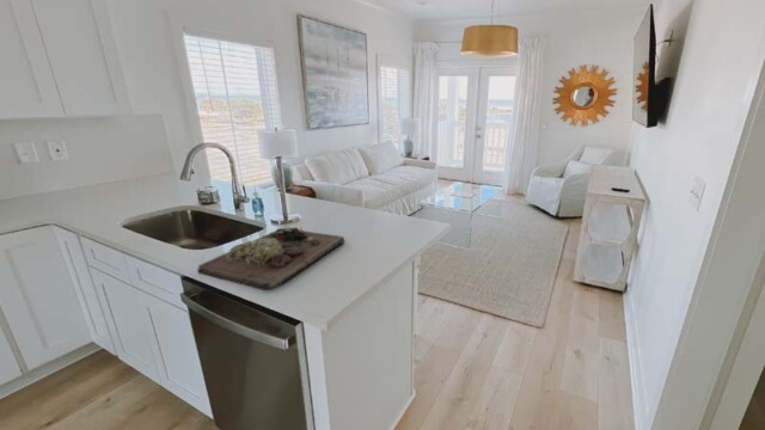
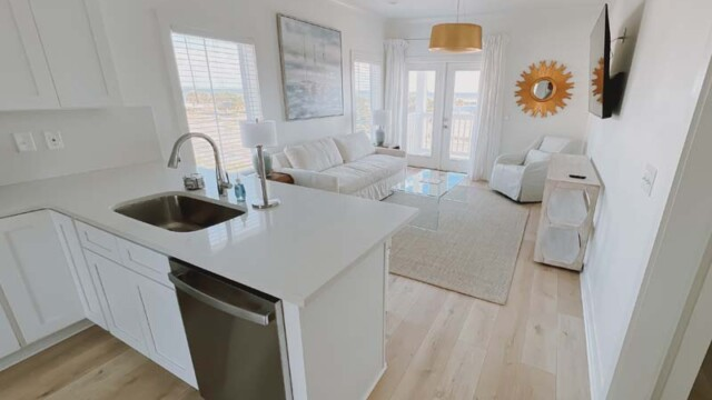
- cutting board (276, 246)
